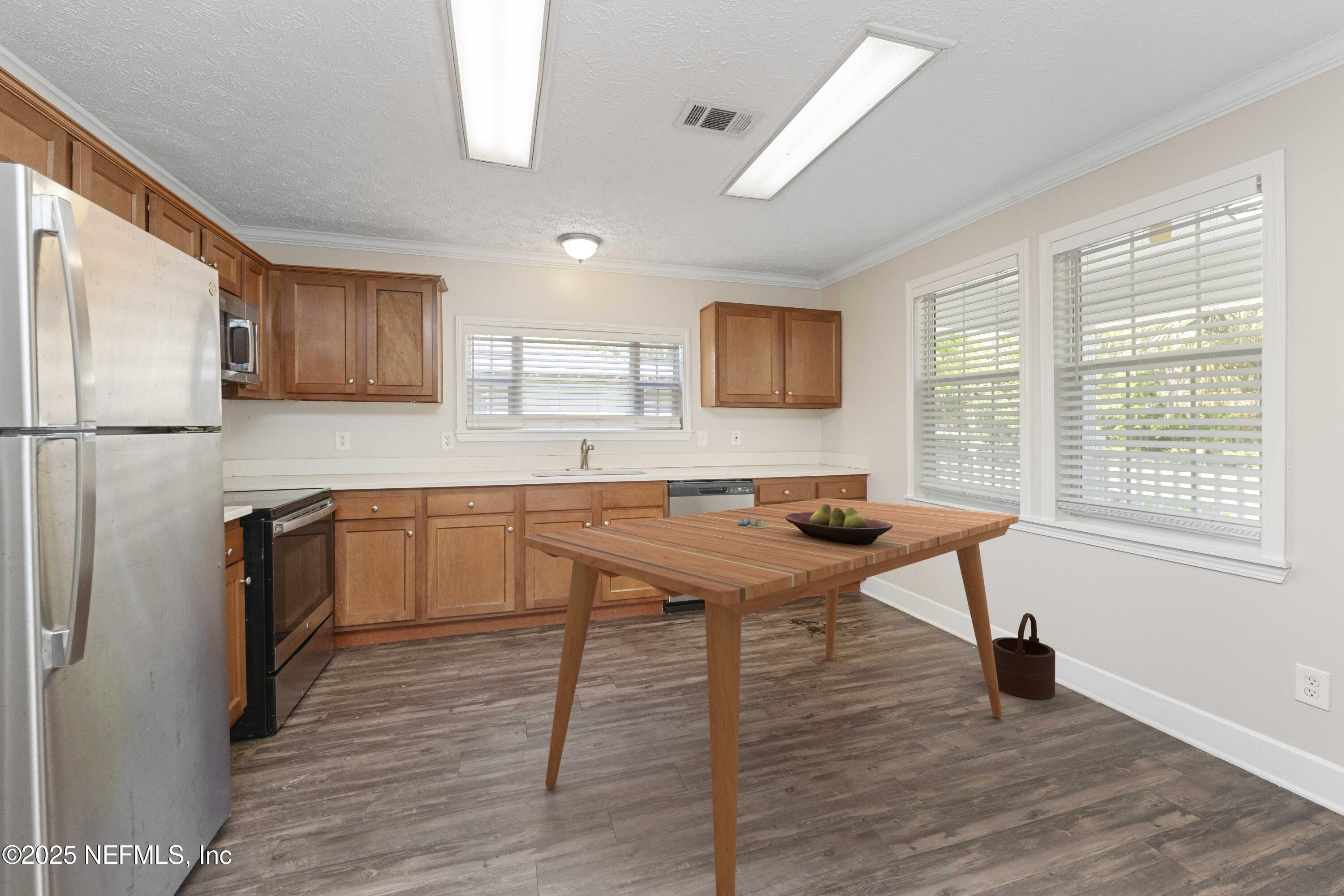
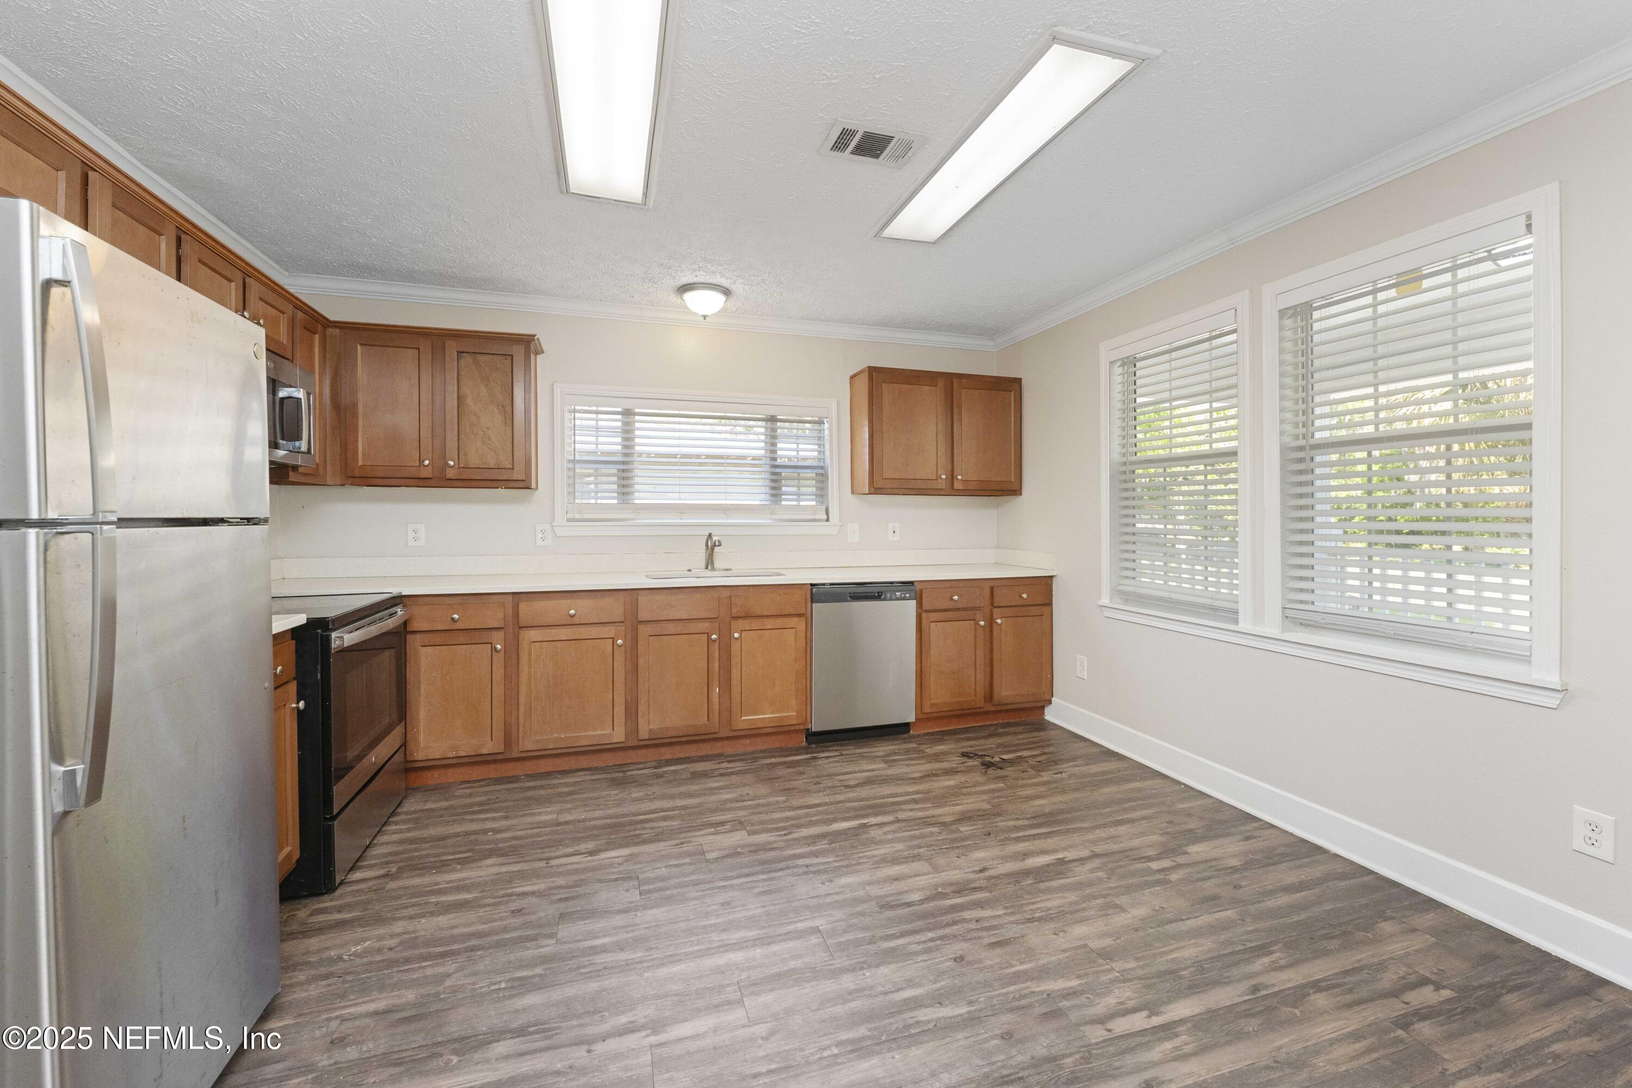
- salt and pepper shaker set (754, 521)
- wooden bucket (1022, 650)
- dining table (826, 637)
- fruit bowl (836, 521)
